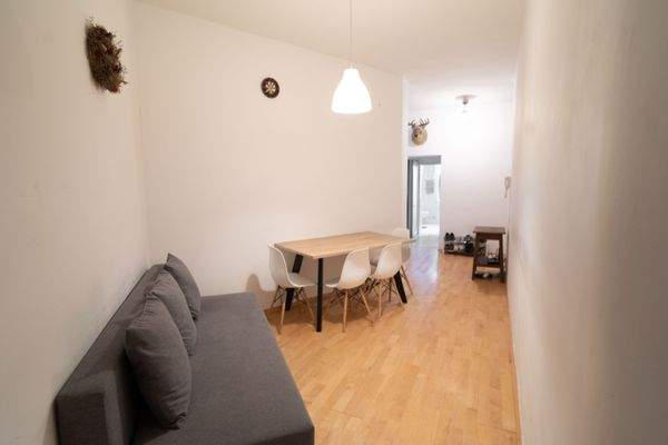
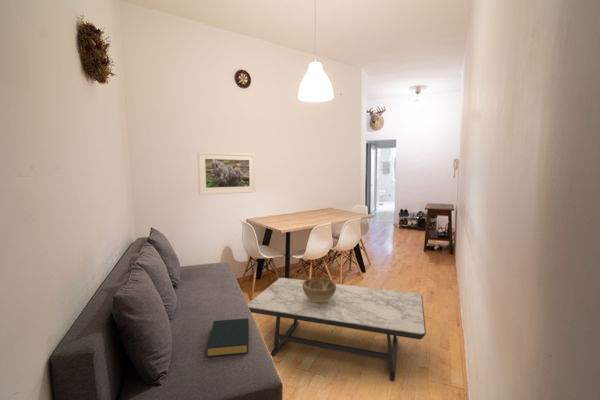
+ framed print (228, 173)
+ hardback book (229, 335)
+ coffee table (336, 324)
+ decorative bowl (319, 291)
